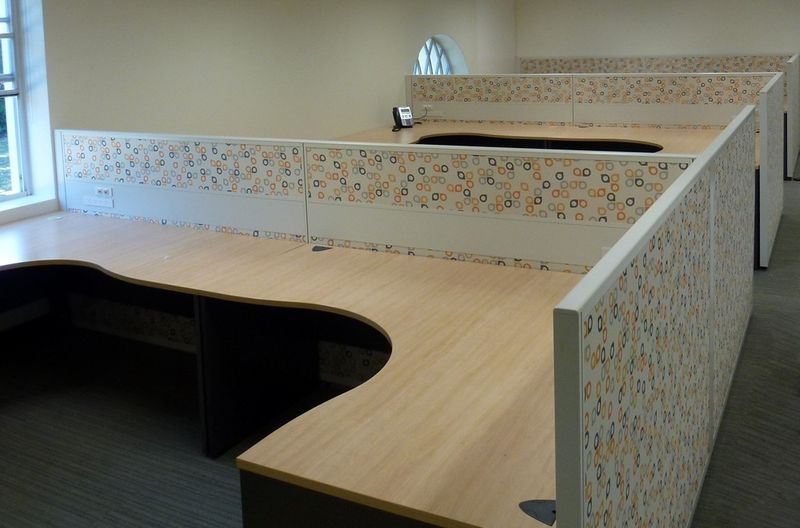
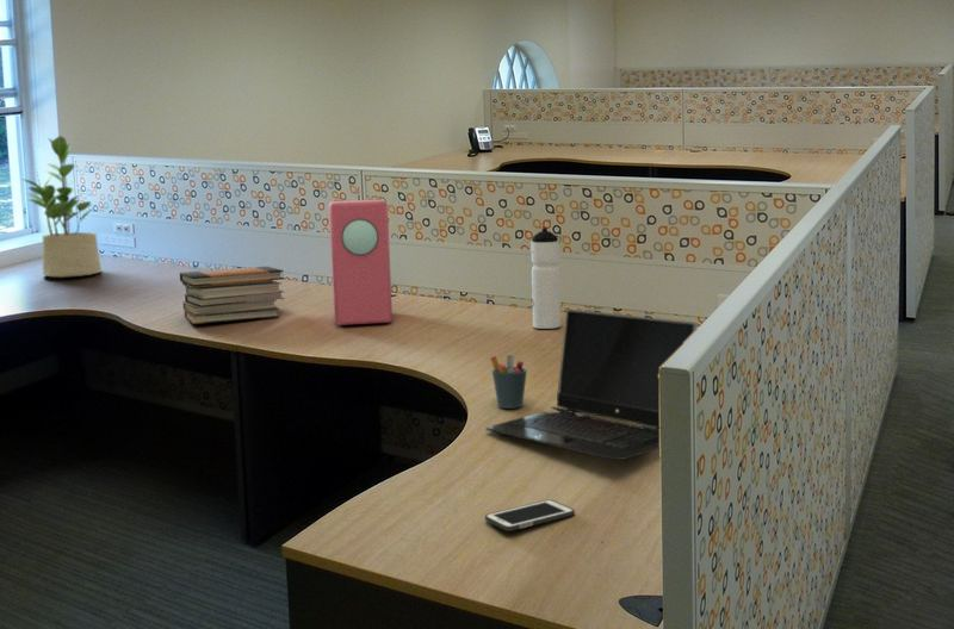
+ laptop computer (588, 380)
+ water bottle (545, 276)
+ potted plant (61, 206)
+ book stack (233, 294)
+ cell phone (529, 515)
+ pen holder (508, 378)
+ speaker (360, 261)
